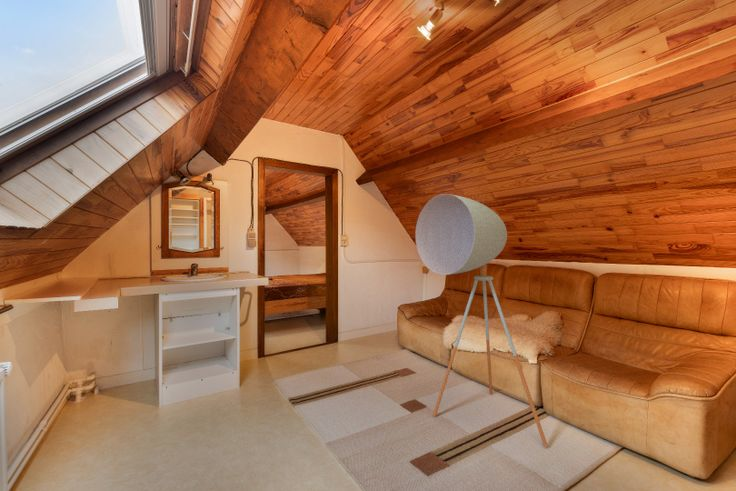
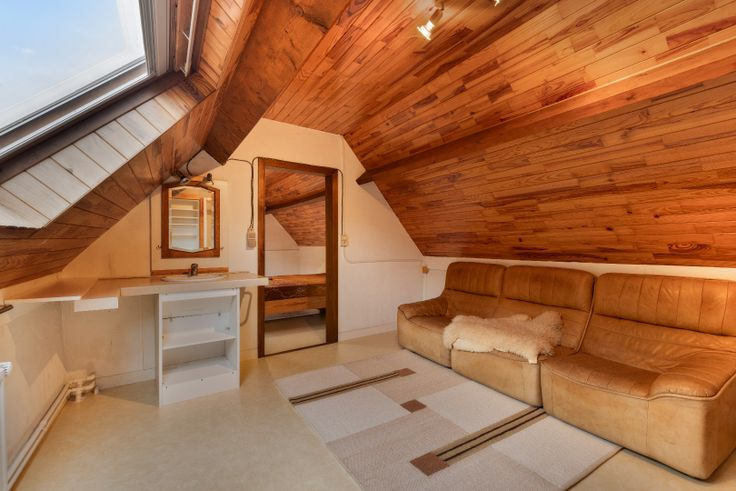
- floor lamp (487, 310)
